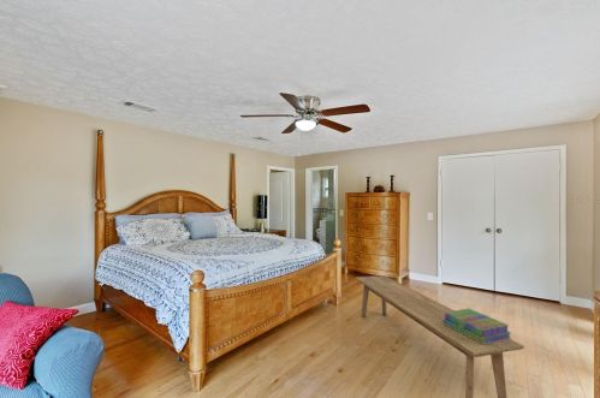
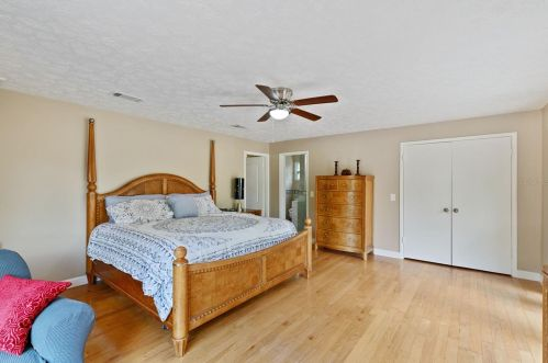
- stack of books (475, 323)
- bench (417, 322)
